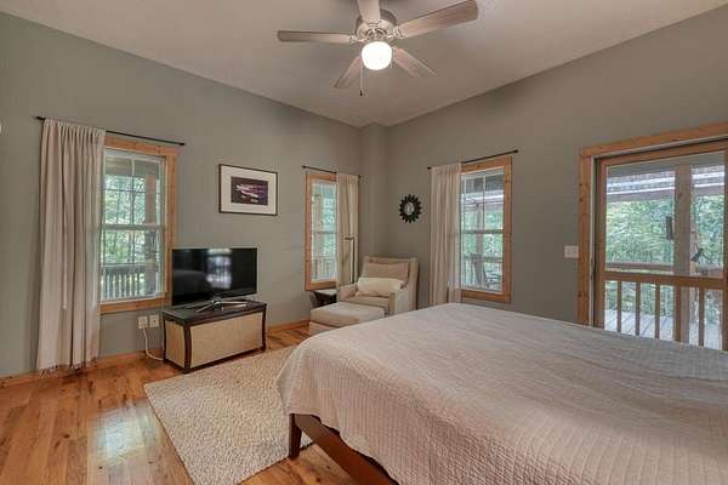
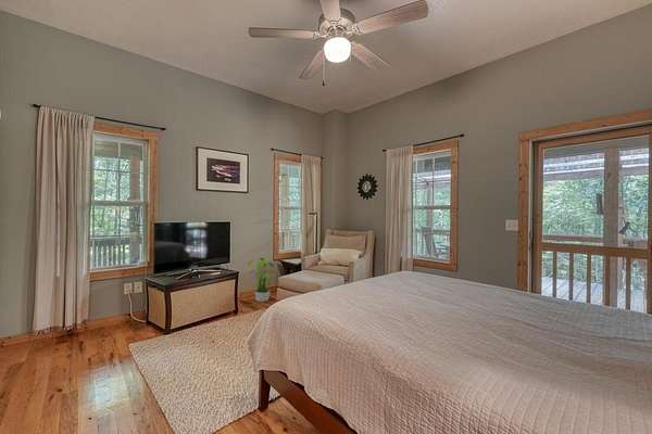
+ potted plant (260, 279)
